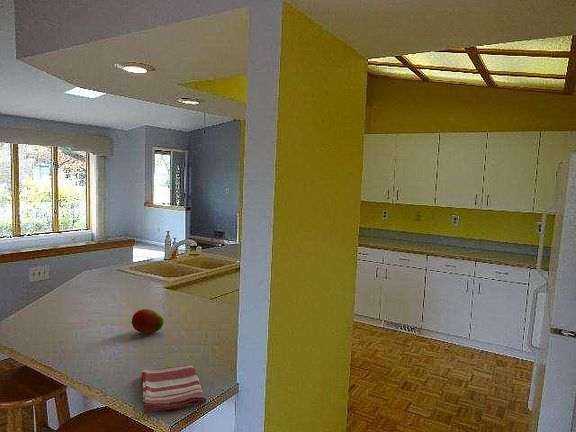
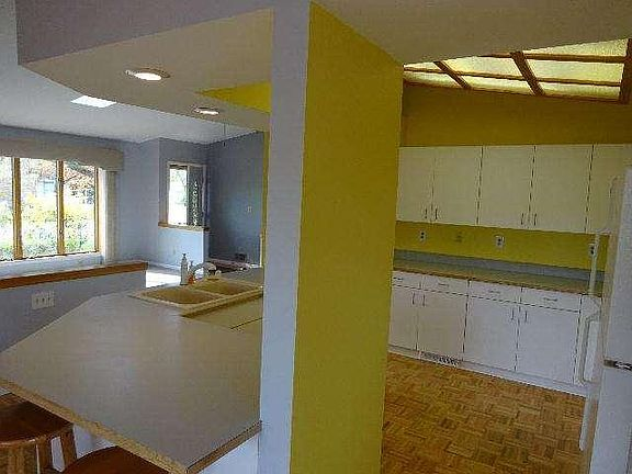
- dish towel (171, 385)
- fruit (147, 321)
